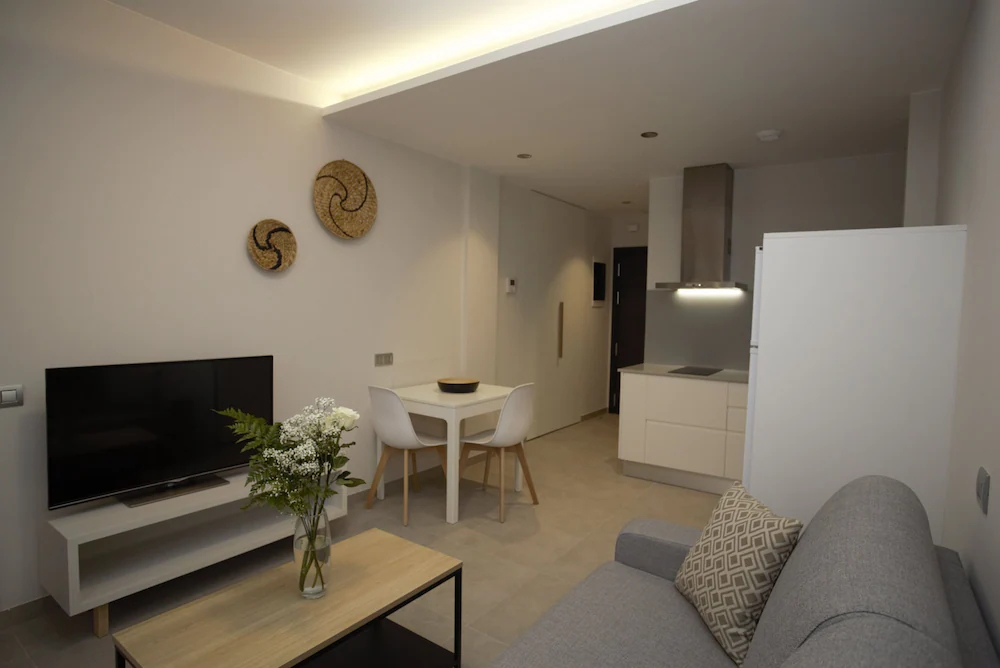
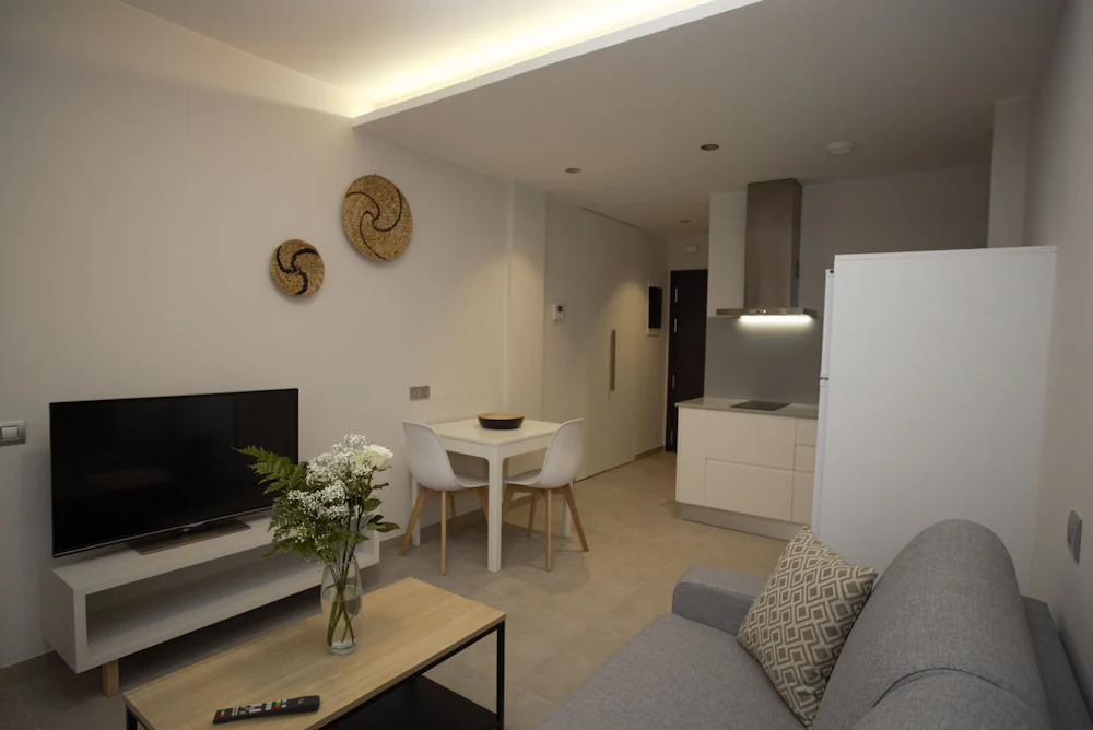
+ remote control (268, 709)
